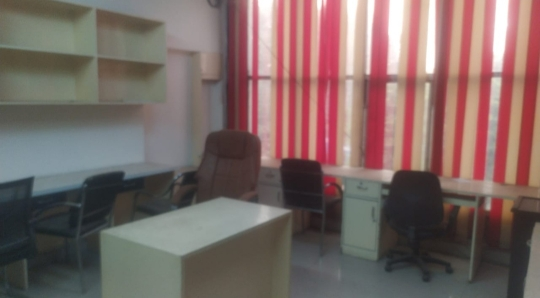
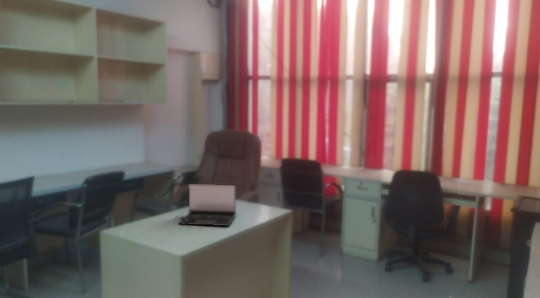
+ laptop (203, 203)
